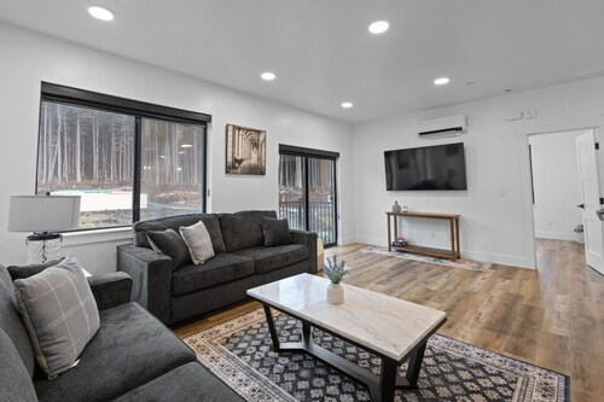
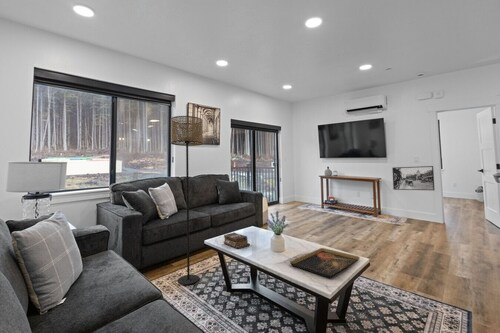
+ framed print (412, 178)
+ floor lamp (187, 198)
+ books (236, 239)
+ decorative tray (325, 261)
